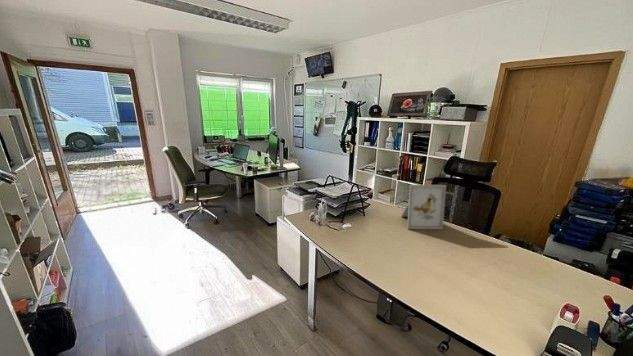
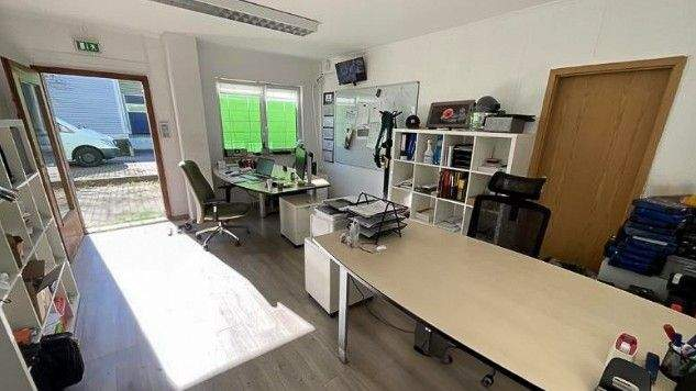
- picture frame (421, 202)
